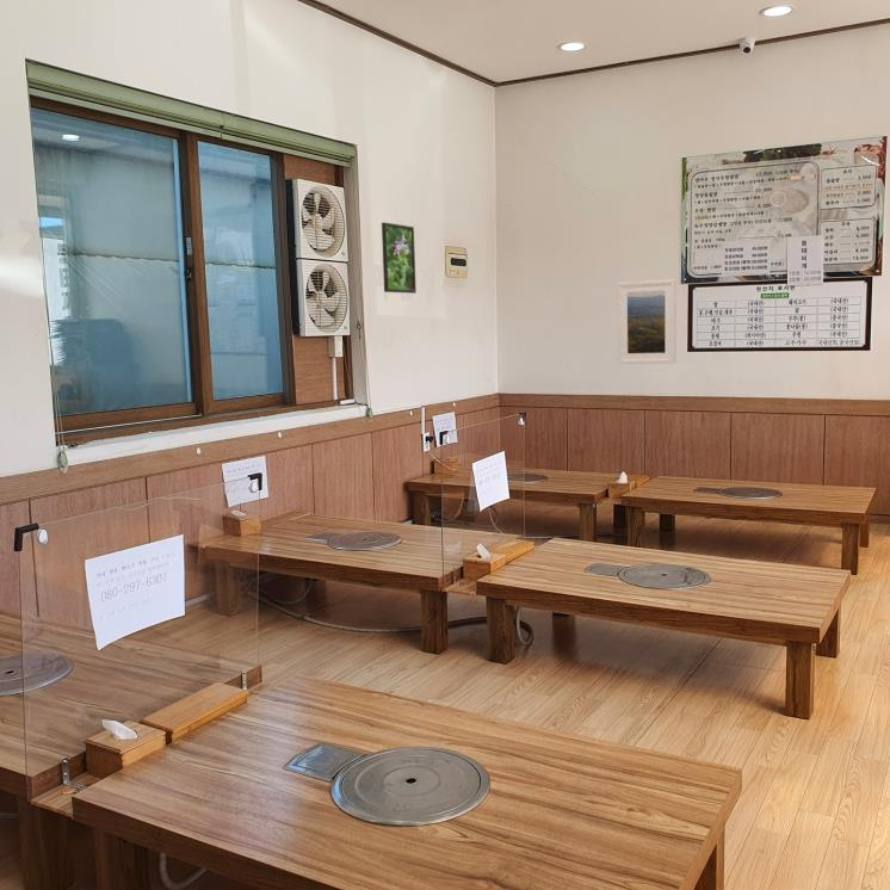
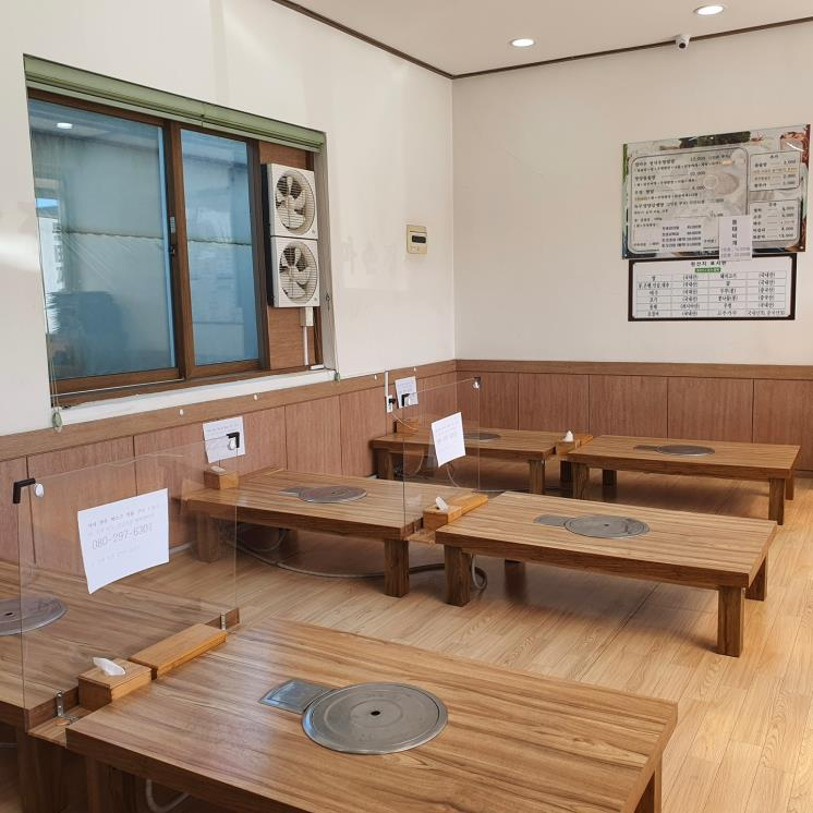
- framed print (645, 322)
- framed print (398, 258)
